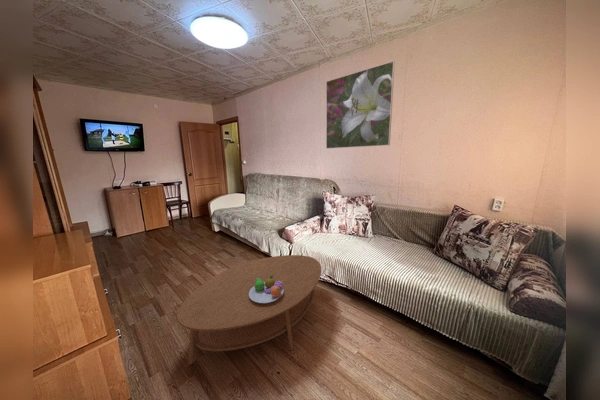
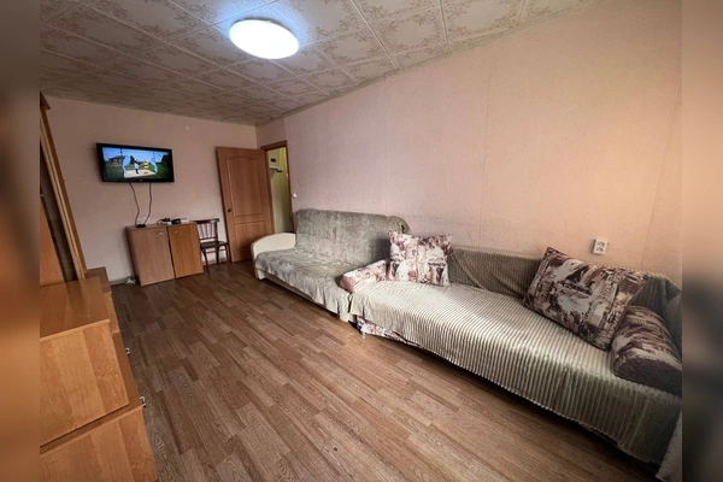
- fruit bowl (266, 287)
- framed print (355, 111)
- coffee table (260, 303)
